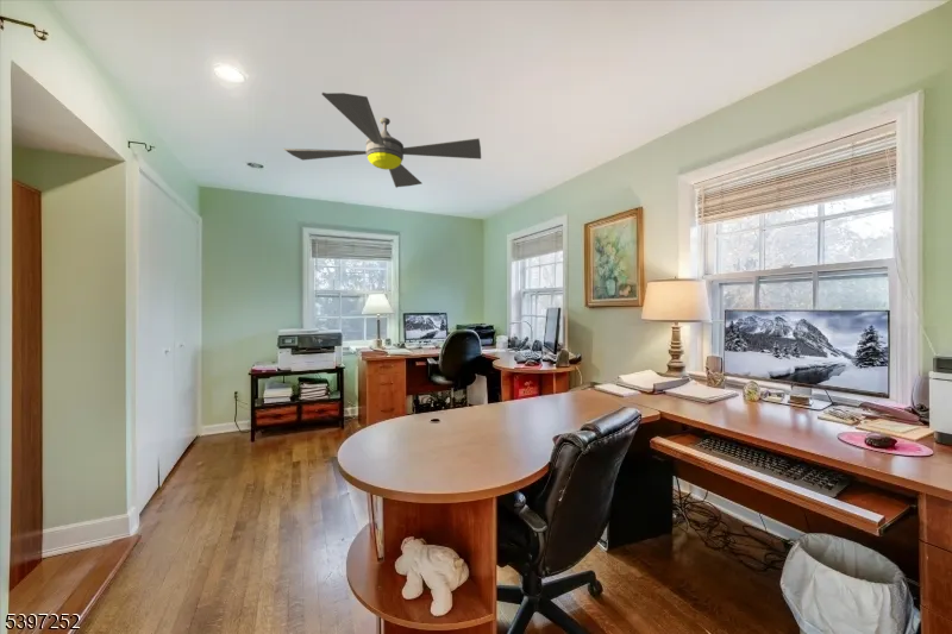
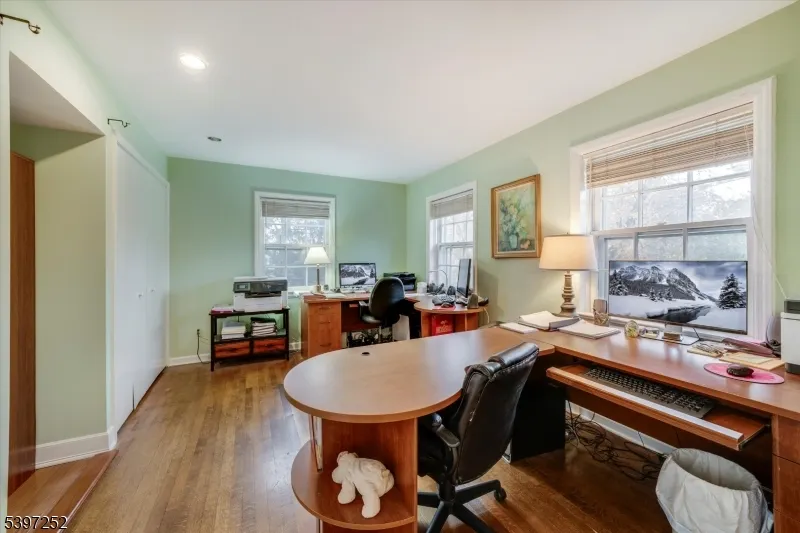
- ceiling fan (384, 144)
